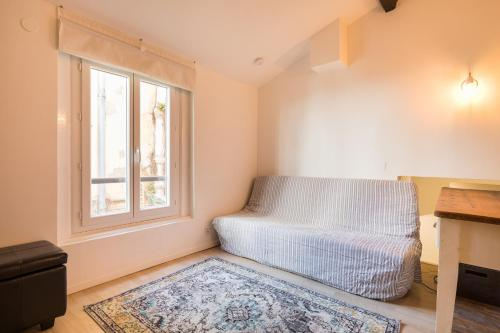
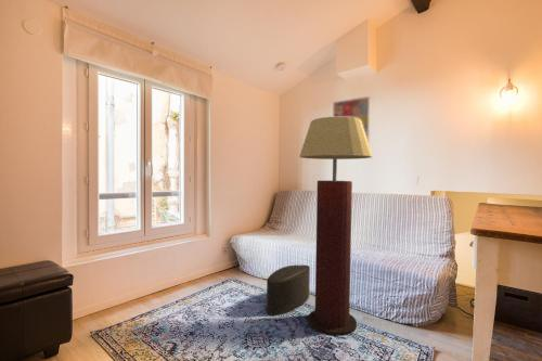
+ ottoman (289, 286)
+ floor lamp (333, 222)
+ wall art (350, 116)
